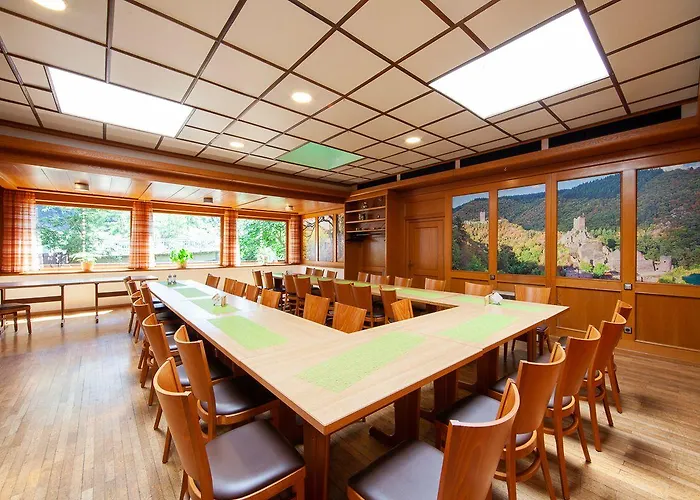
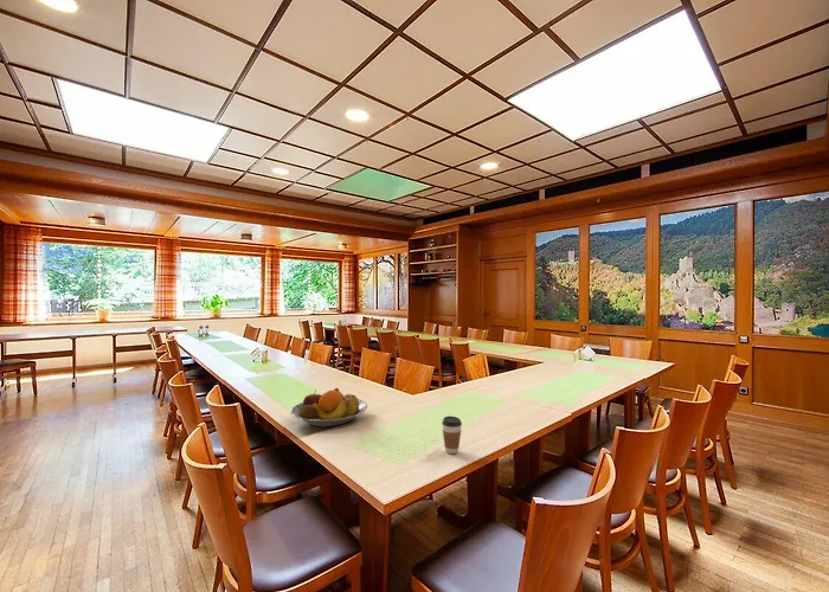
+ coffee cup (451, 435)
+ fruit bowl (329, 404)
